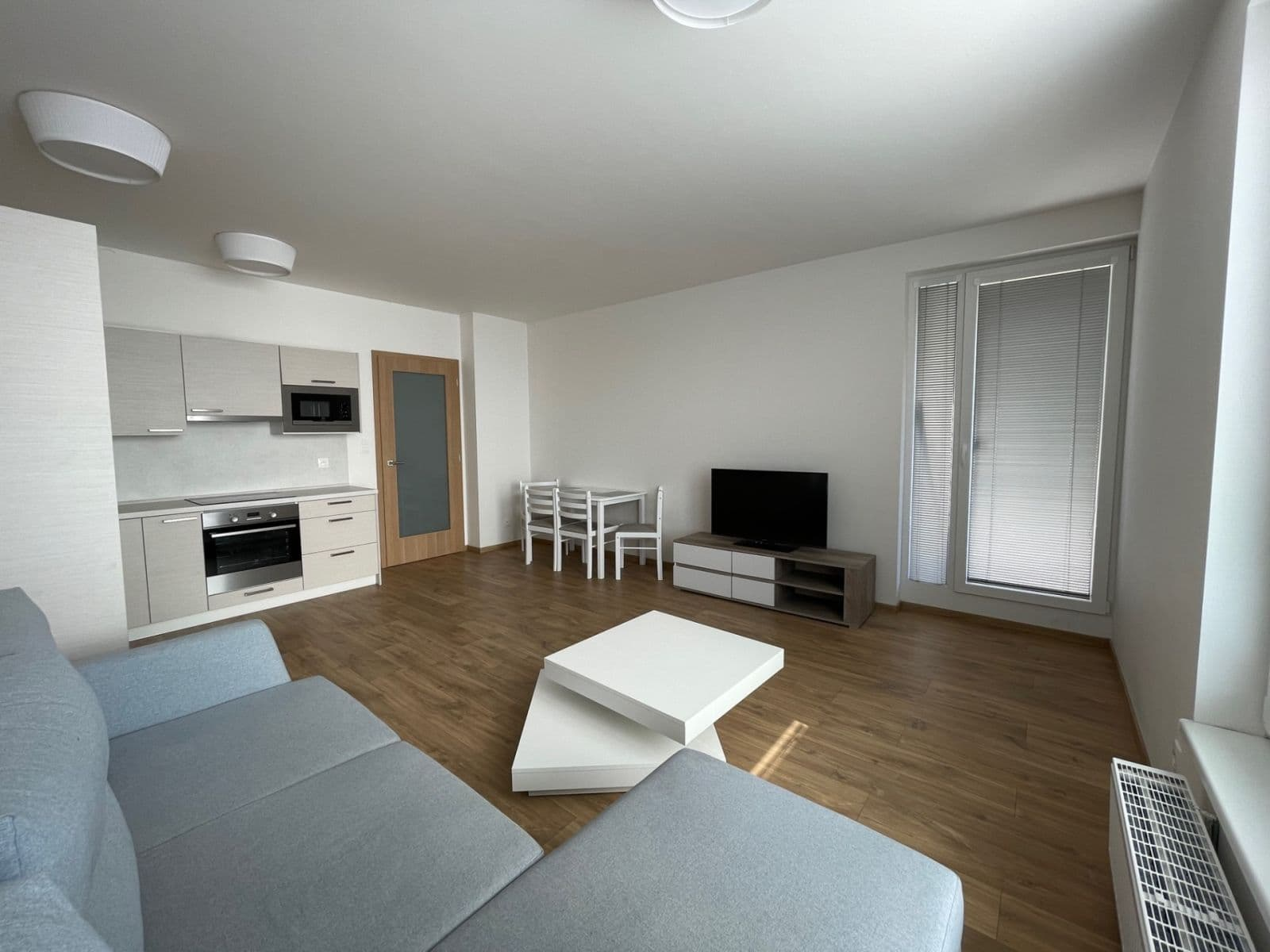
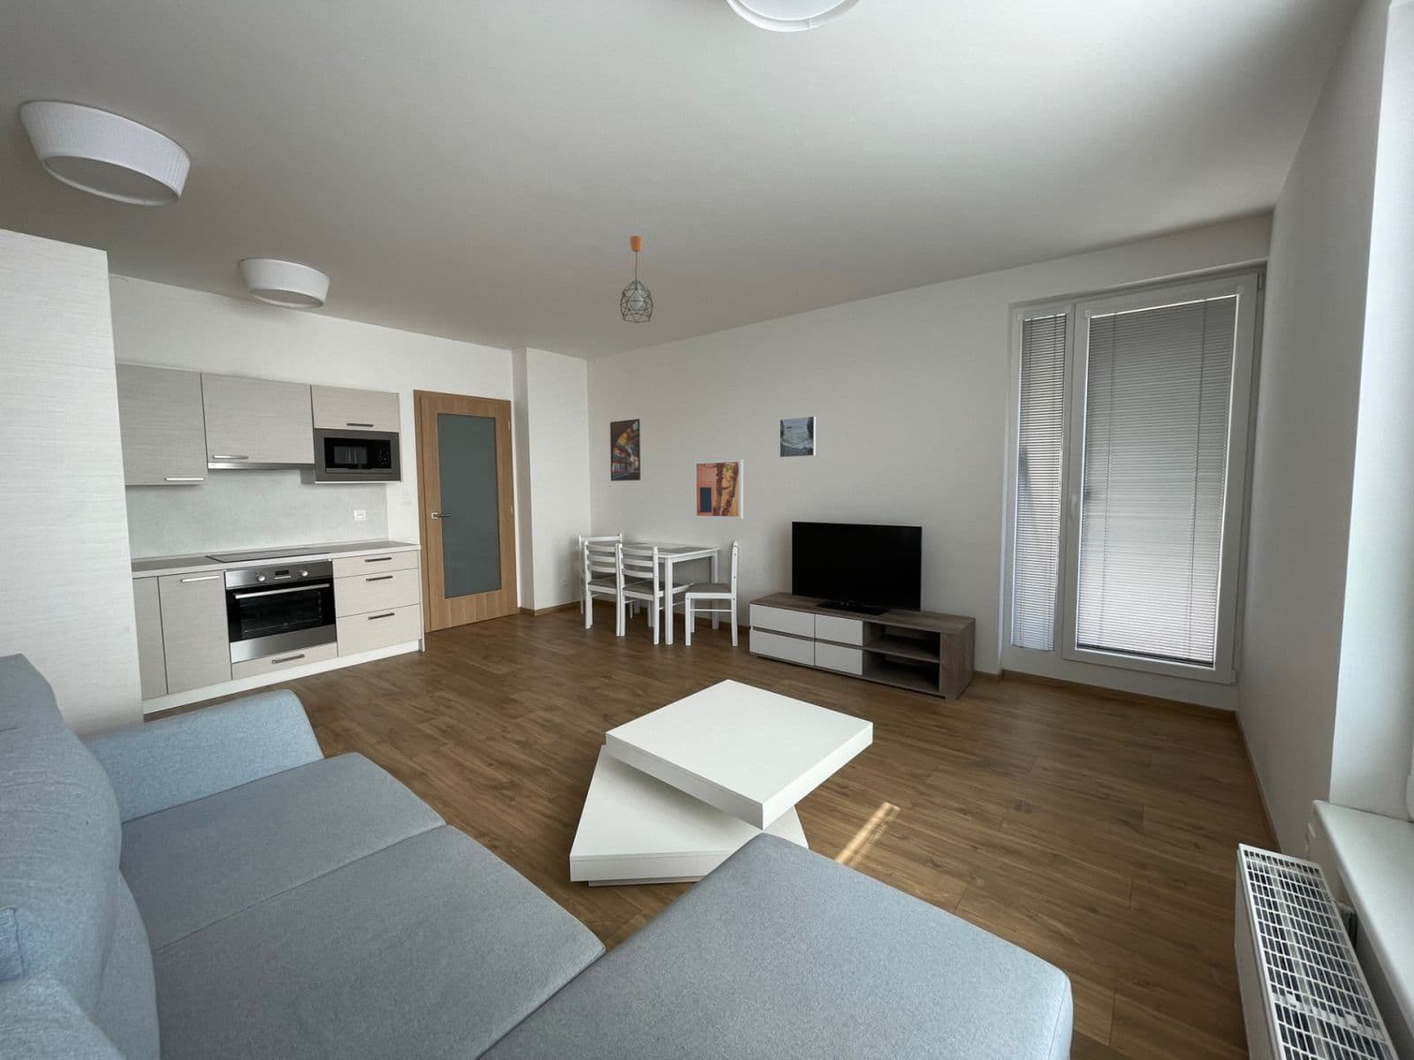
+ pendant light (637, 278)
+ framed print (797, 438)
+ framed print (625, 451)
+ wall art (718, 490)
